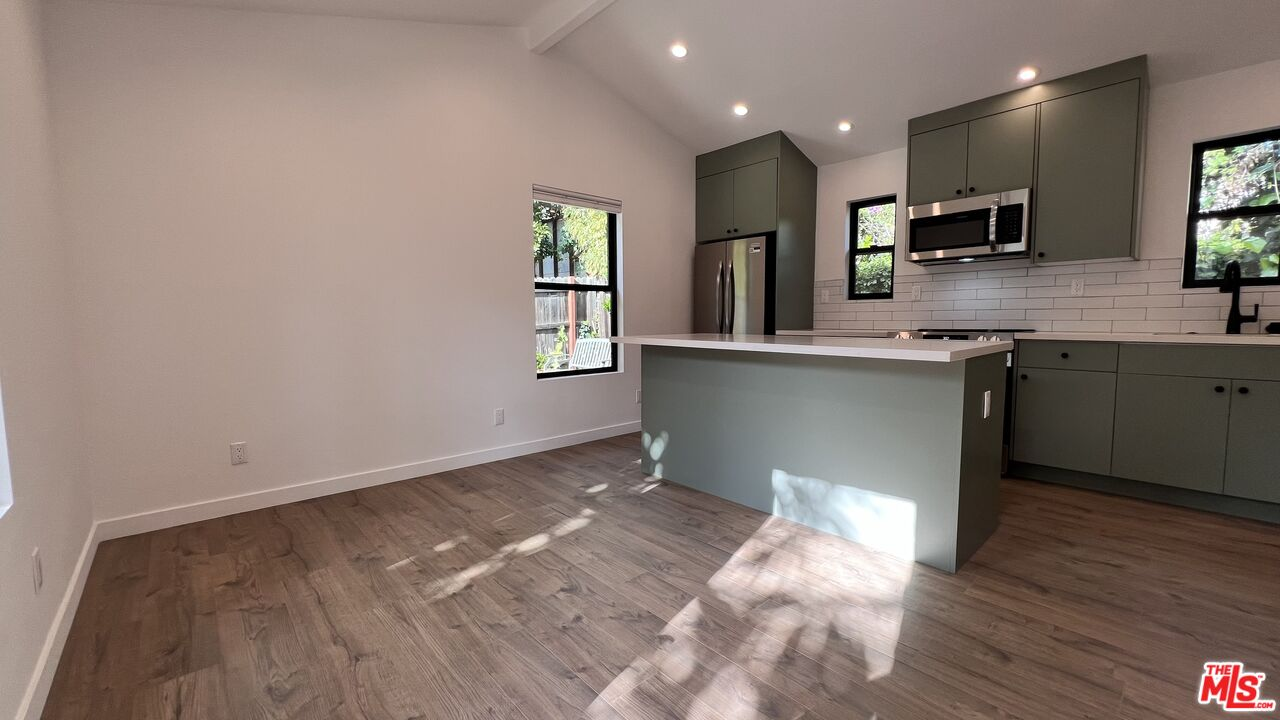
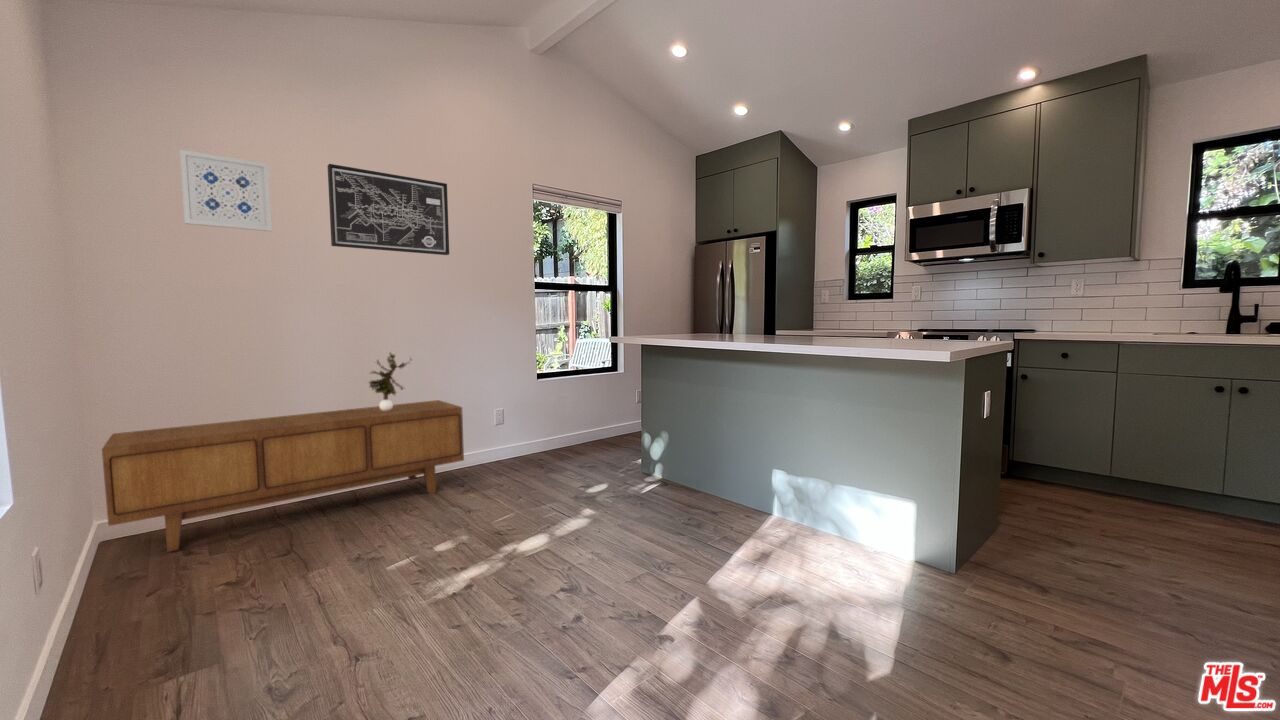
+ wall art (227, 192)
+ wall art (392, 213)
+ sideboard (311, 463)
+ potted plant (390, 380)
